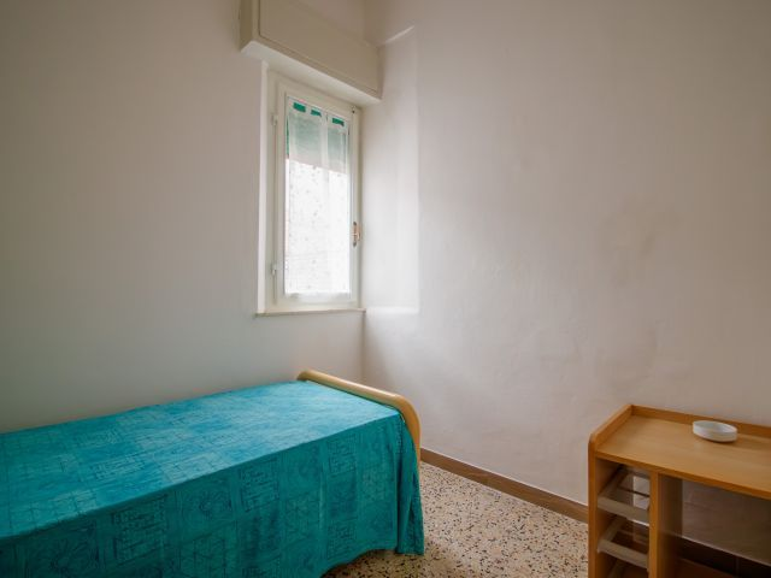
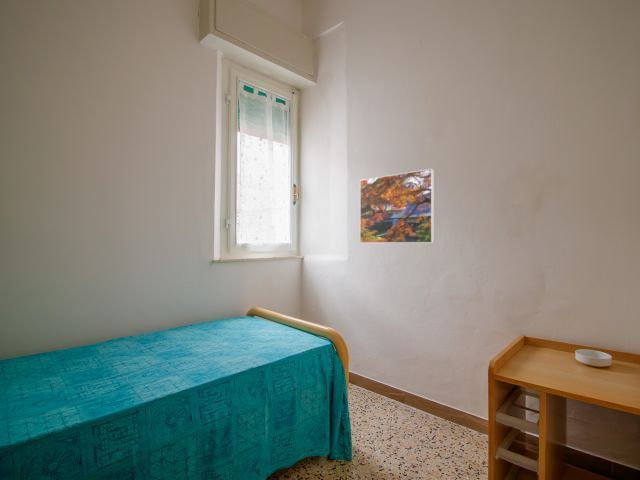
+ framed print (394, 209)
